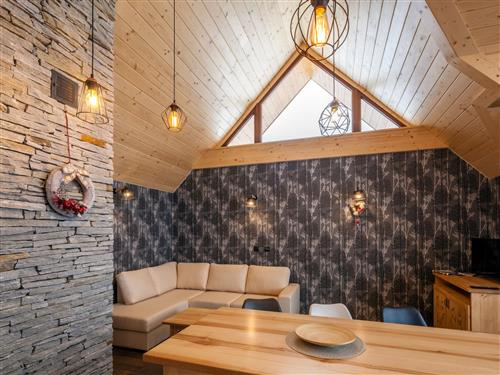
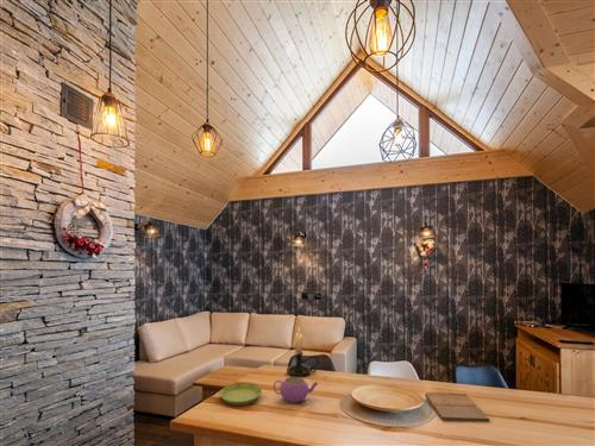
+ book (455, 406)
+ teapot (295, 389)
+ candle holder (301, 350)
+ saucer (240, 394)
